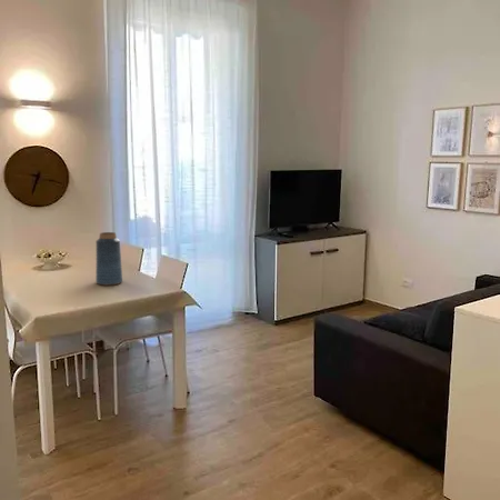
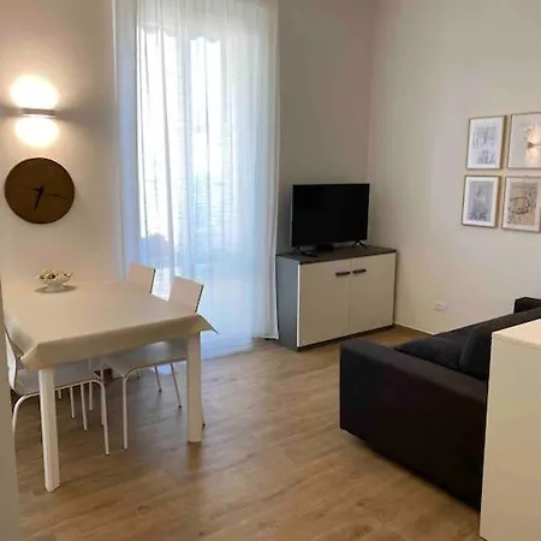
- vase (108, 258)
